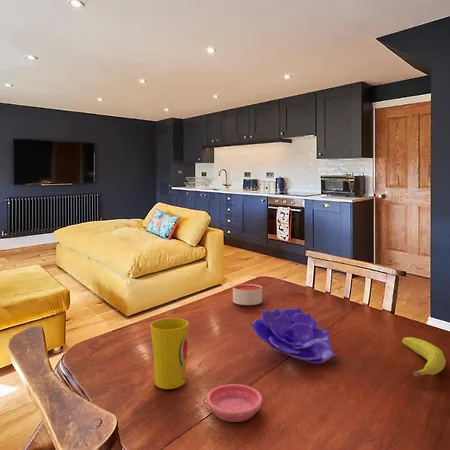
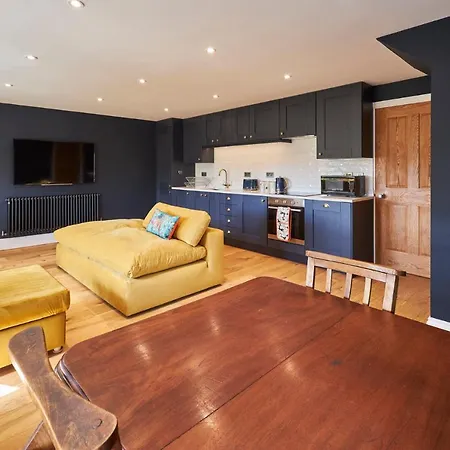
- candle (247, 293)
- saucer (234, 403)
- fruit (415, 351)
- decorative bowl (292, 331)
- cup (170, 352)
